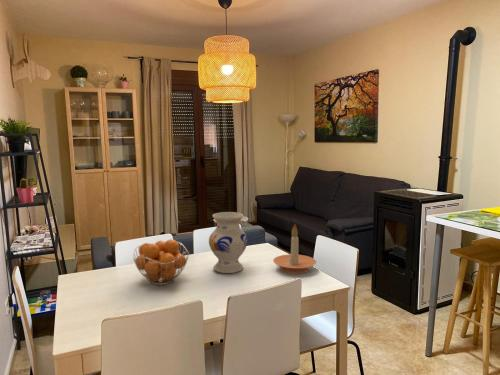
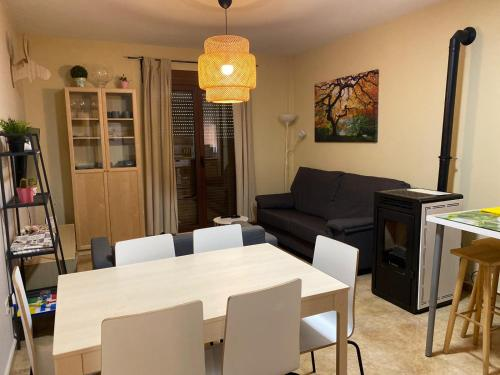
- vase (228, 242)
- fruit basket (161, 260)
- candle holder (294, 246)
